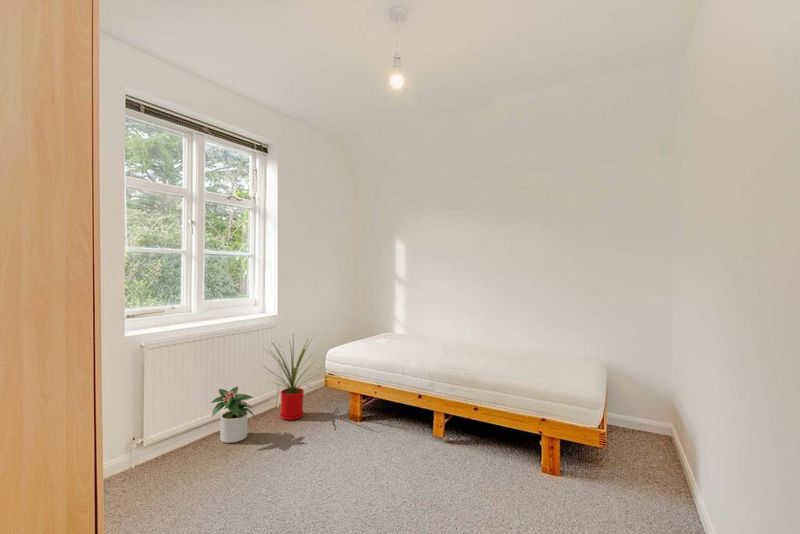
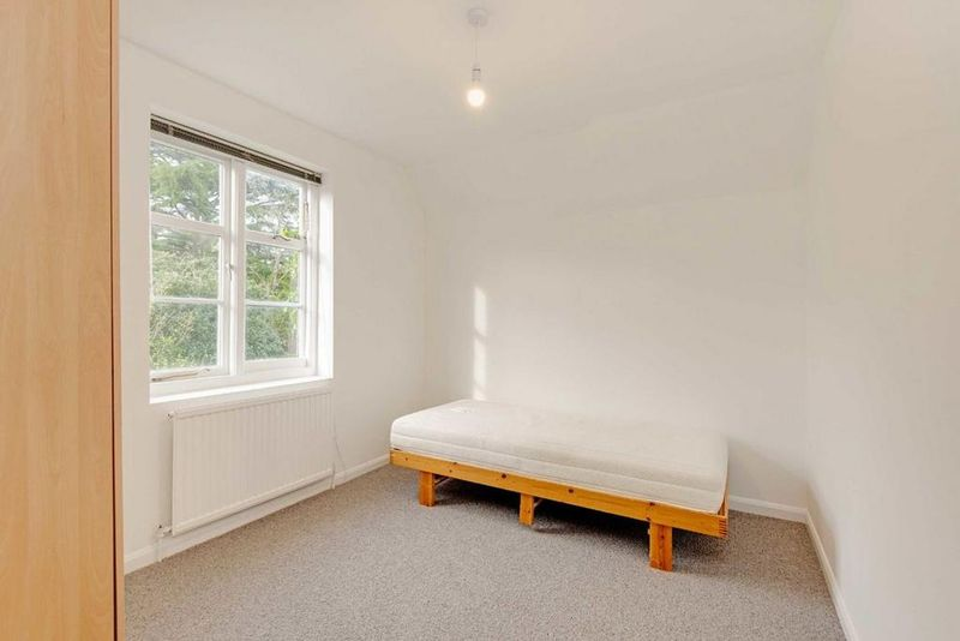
- house plant (291, 375)
- potted plant (232, 414)
